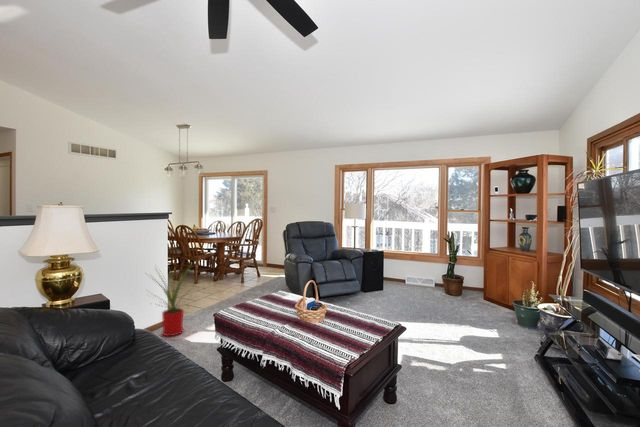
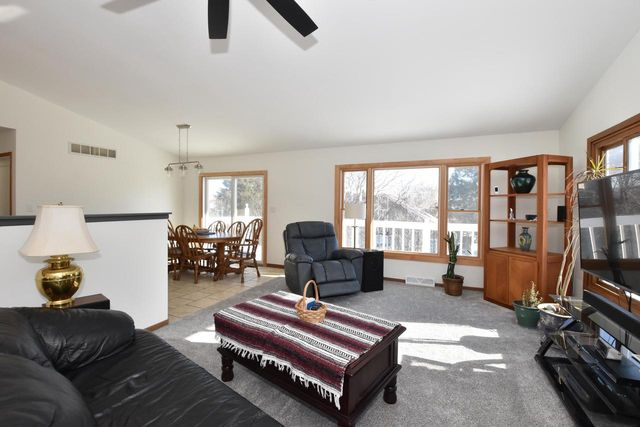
- house plant (172, 297)
